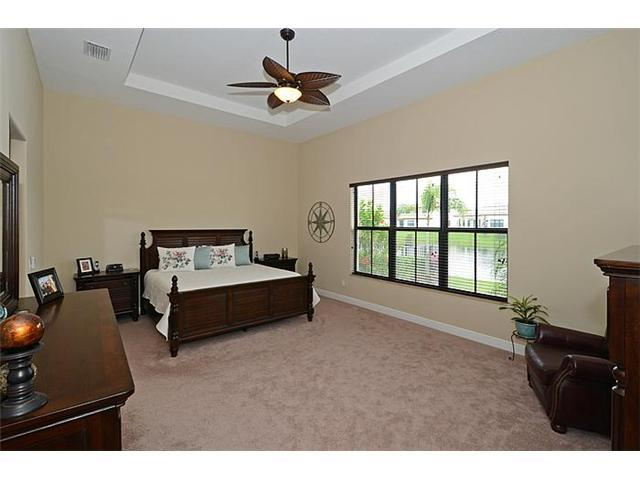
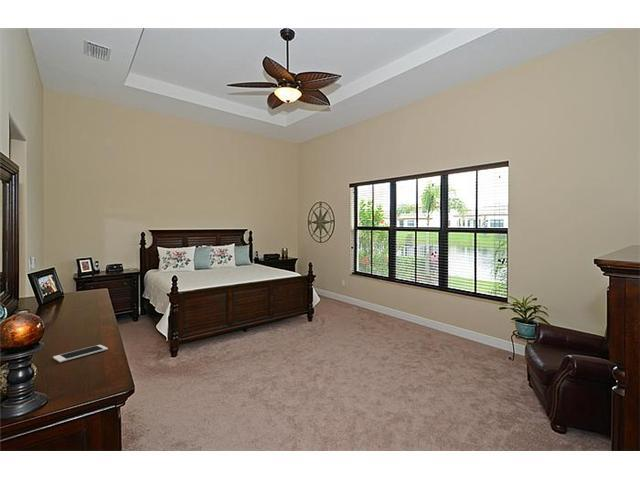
+ cell phone (81, 352)
